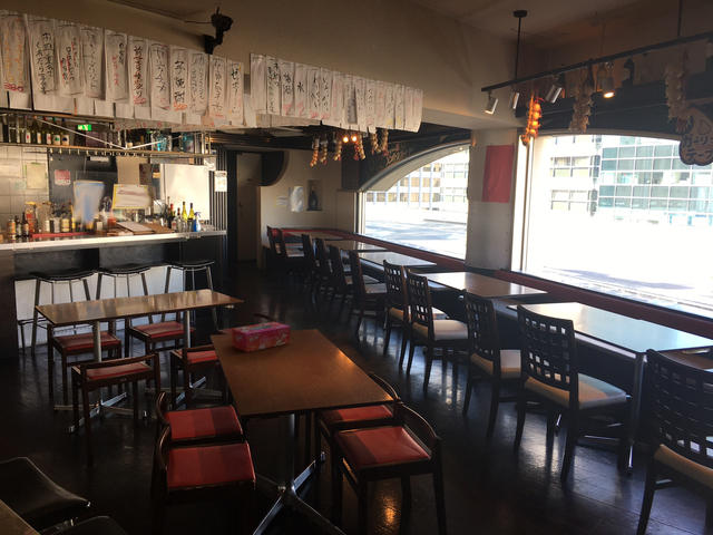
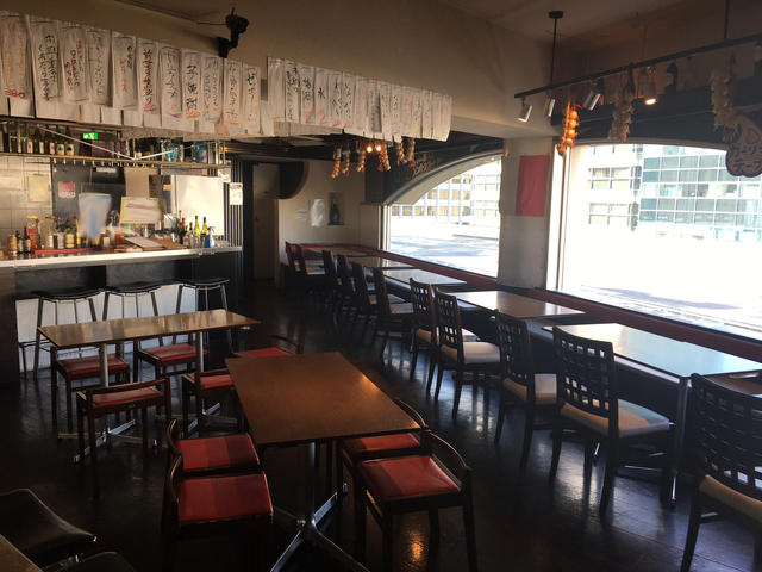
- tissue box (261, 335)
